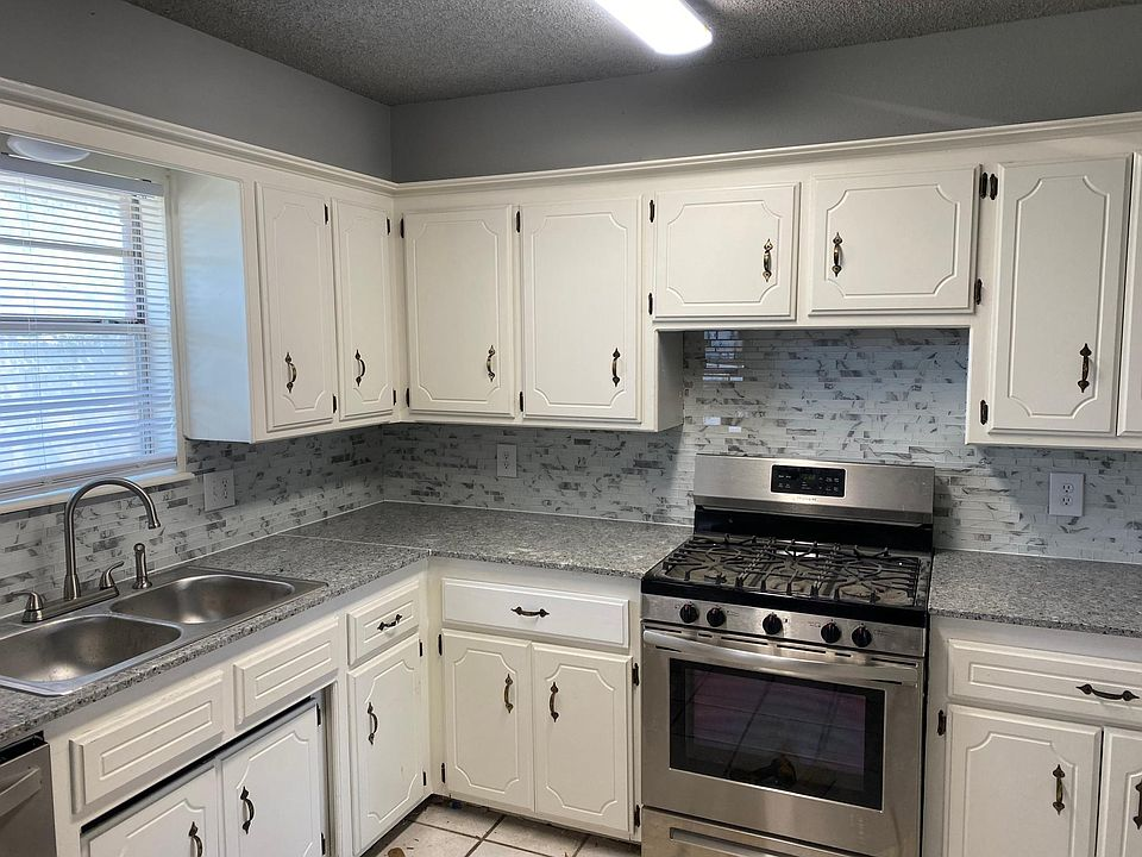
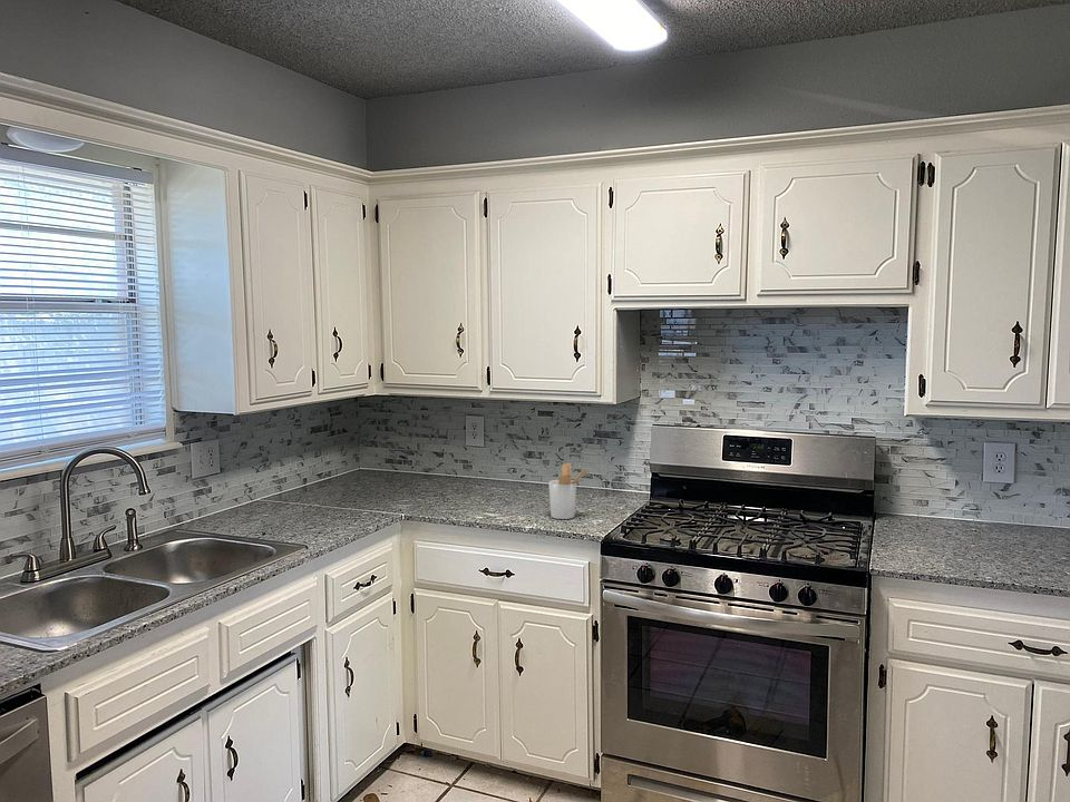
+ utensil holder (570, 490)
